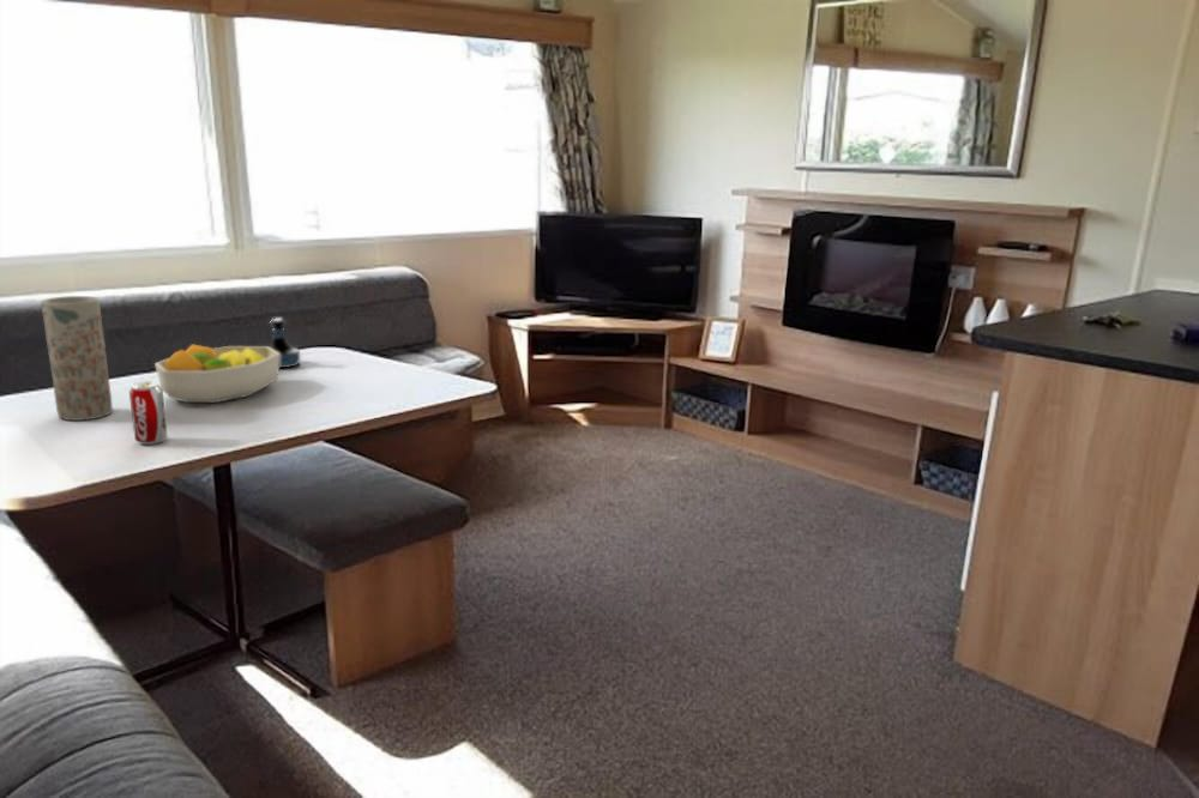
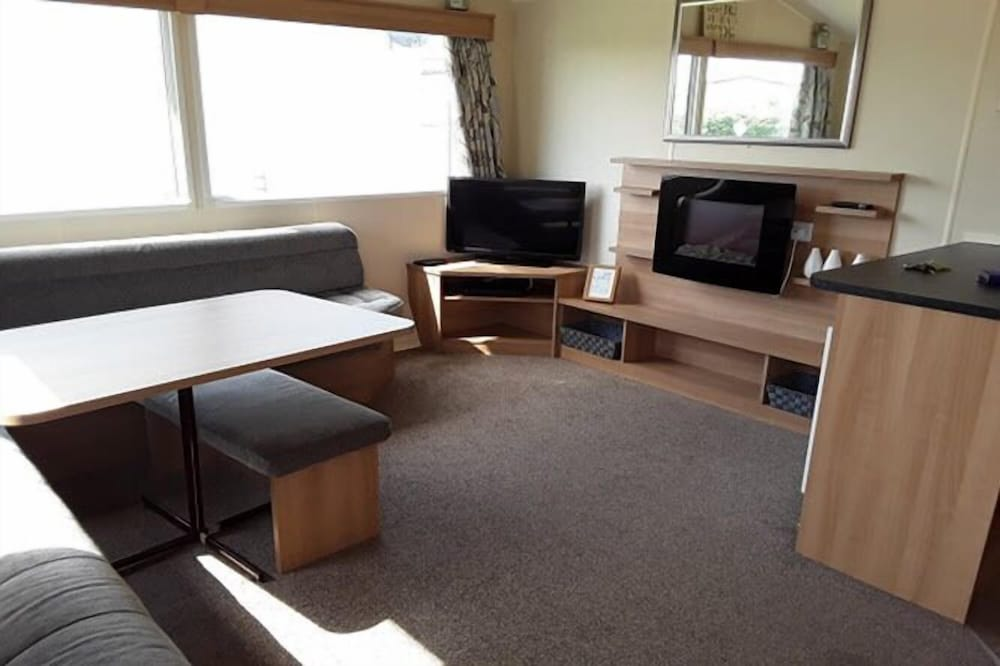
- beverage can (147, 412)
- vase (78, 357)
- fruit bowl (219, 367)
- tequila bottle (279, 341)
